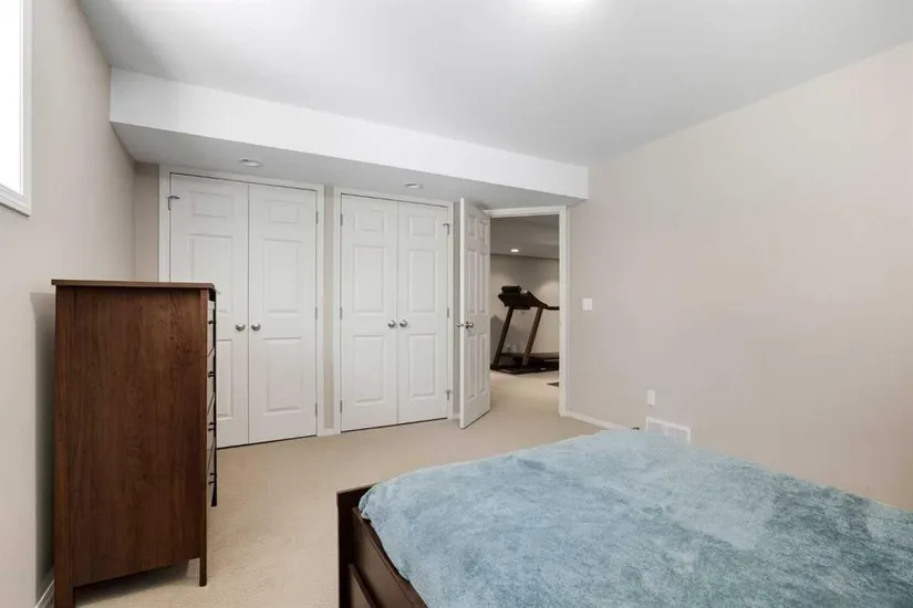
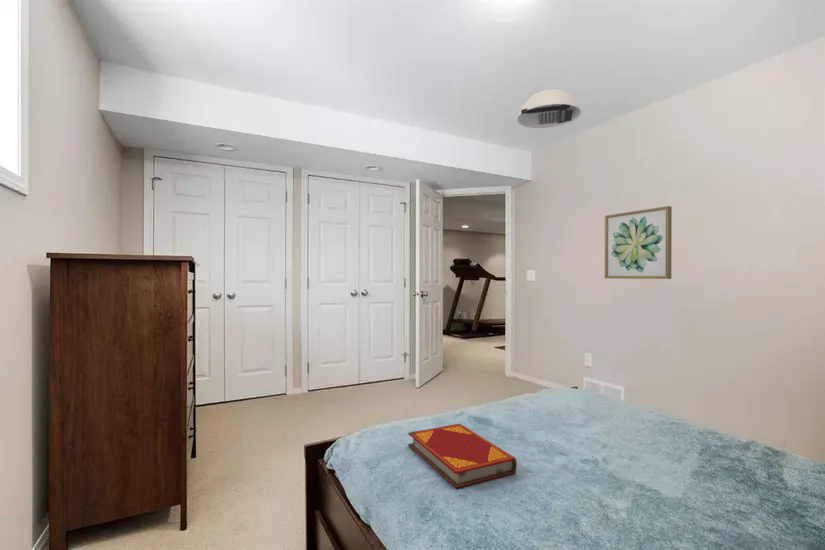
+ hardback book (458, 451)
+ ceiling light (548, 104)
+ wall art (635, 245)
